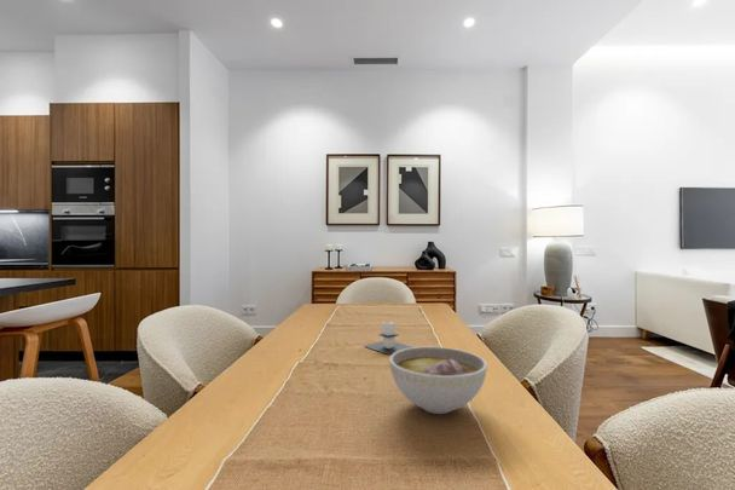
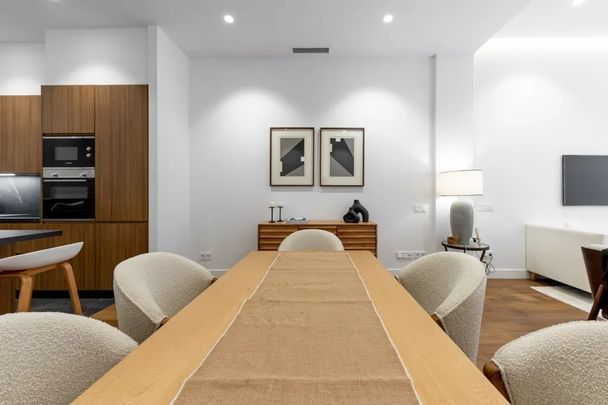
- bowl (436, 384)
- architectural model (388, 334)
